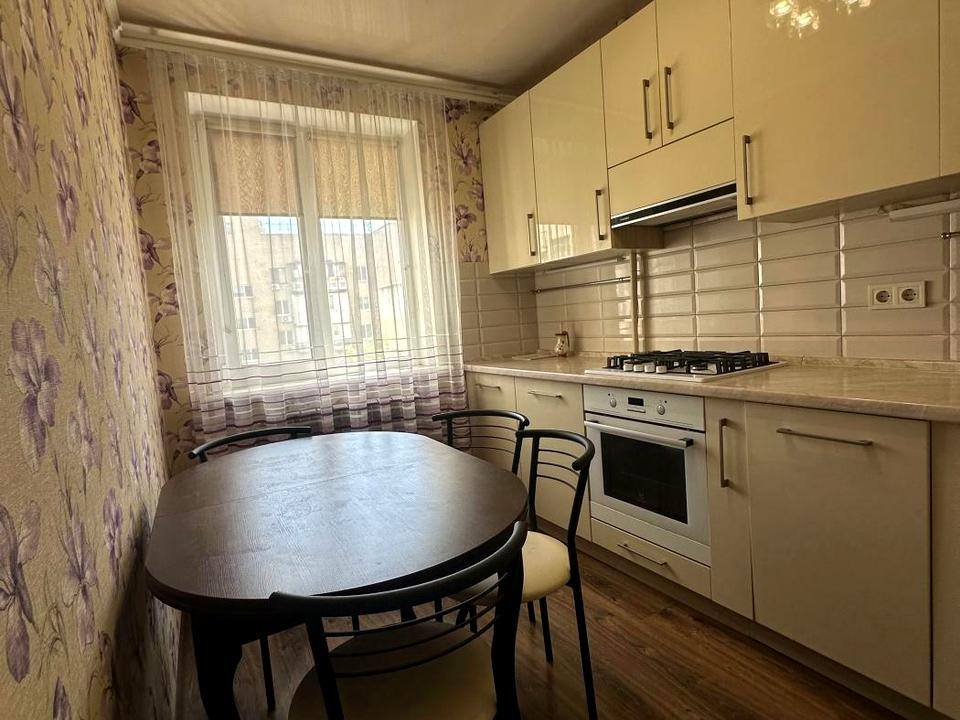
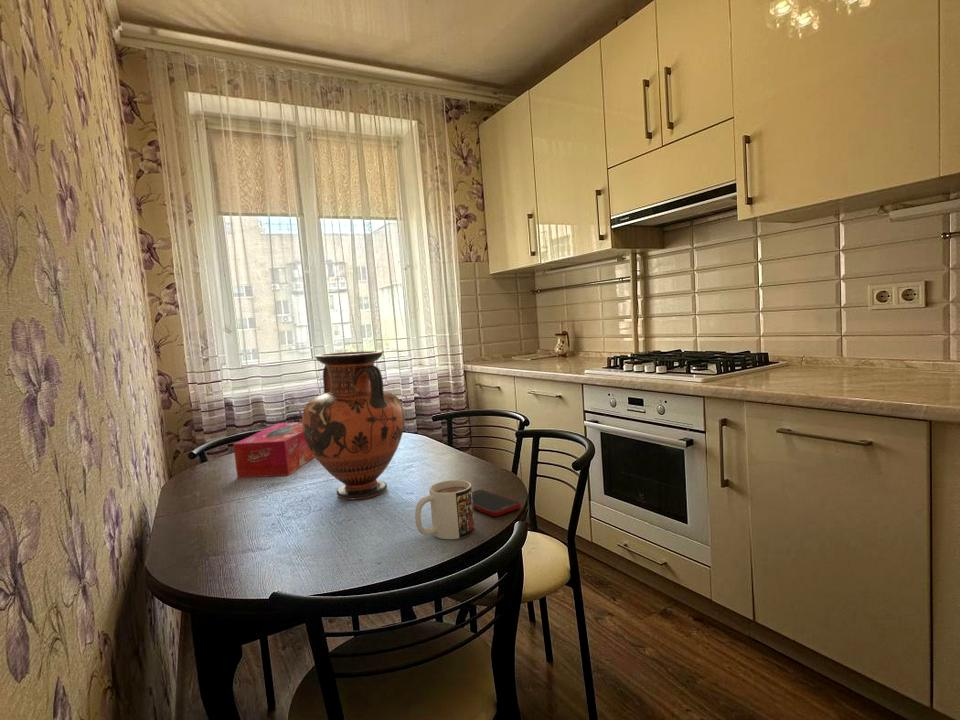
+ vase (354, 423)
+ mug (443, 511)
+ cell phone (487, 502)
+ tissue box (282, 447)
